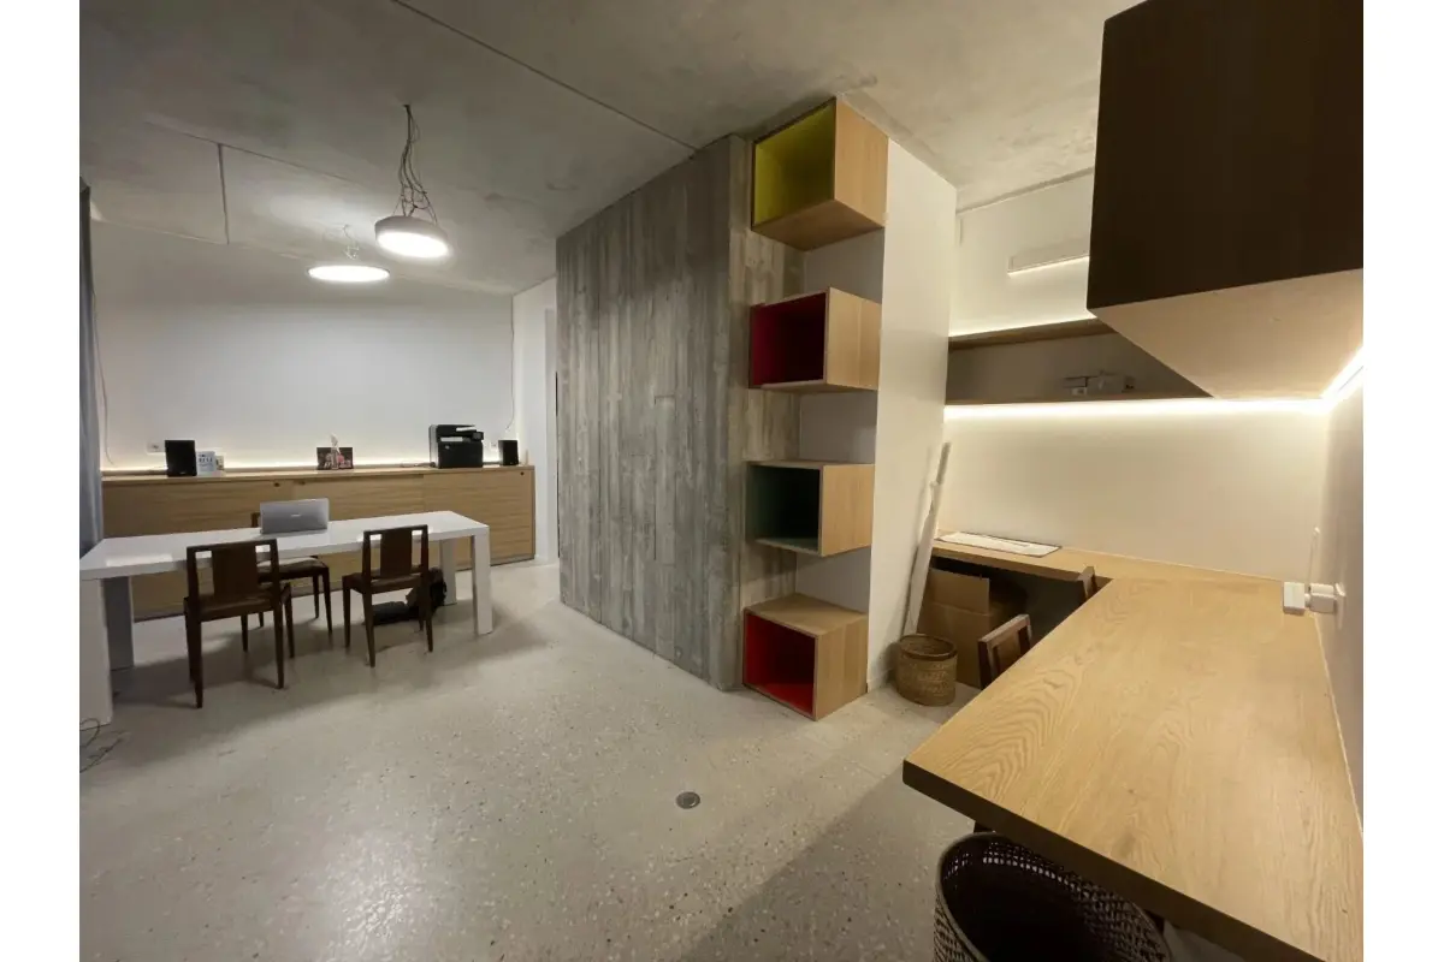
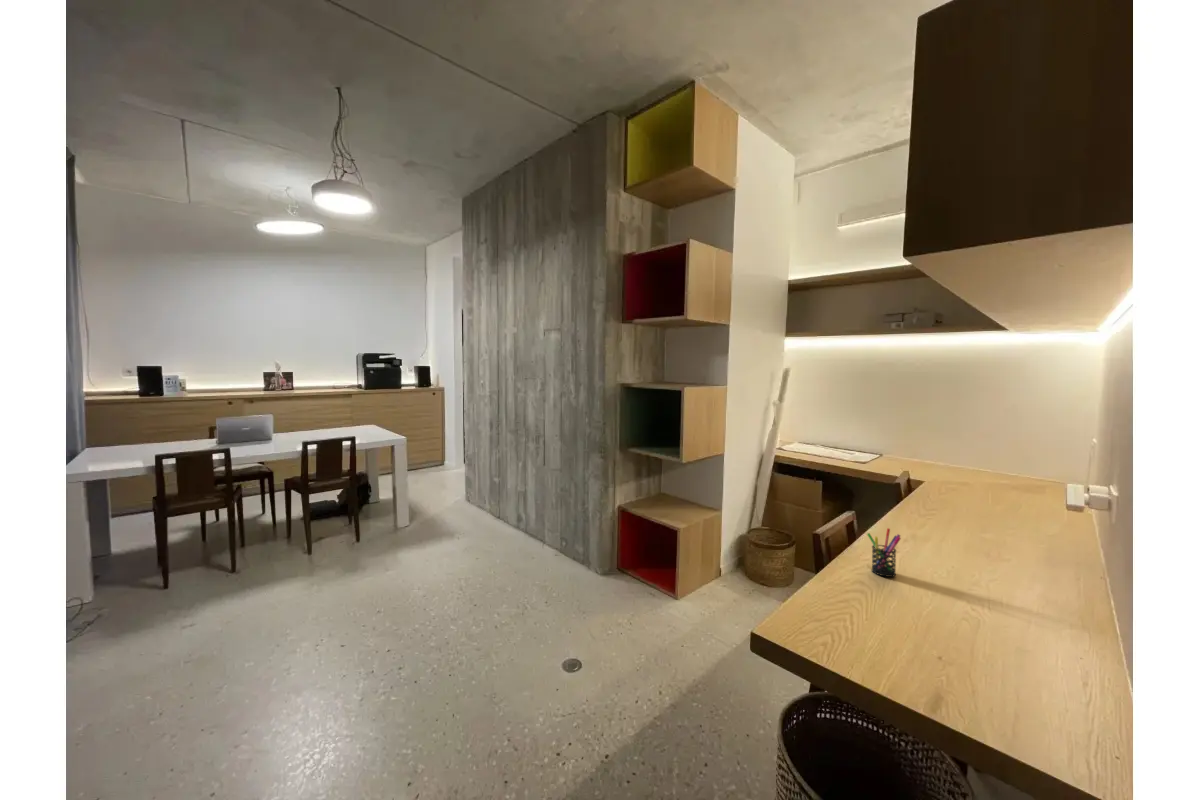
+ pen holder (881, 550)
